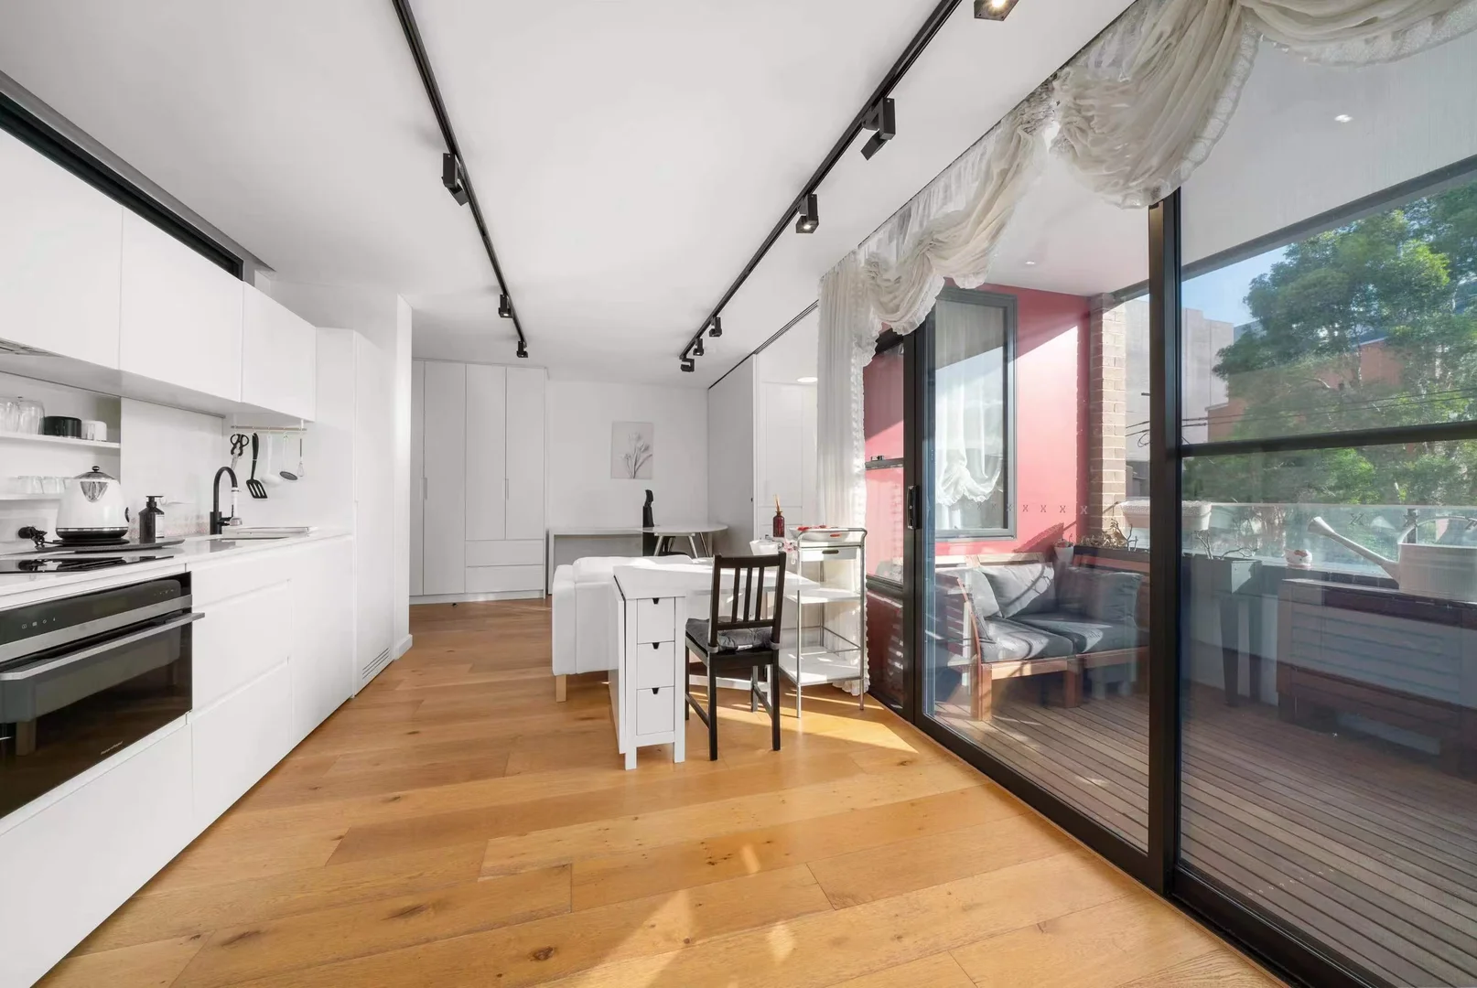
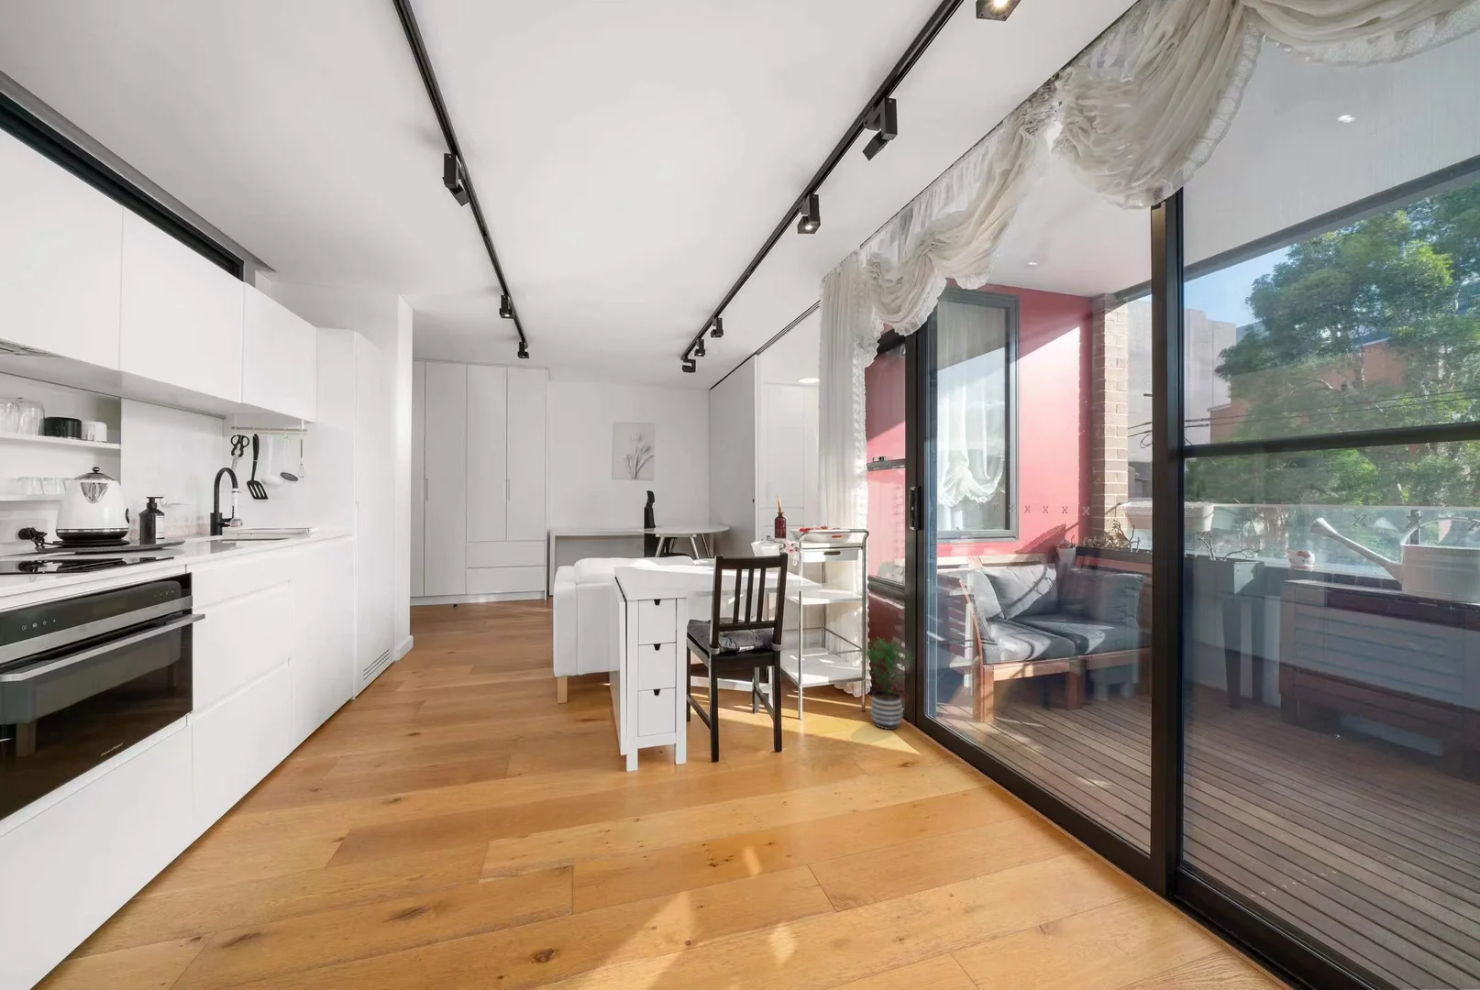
+ potted plant (884, 681)
